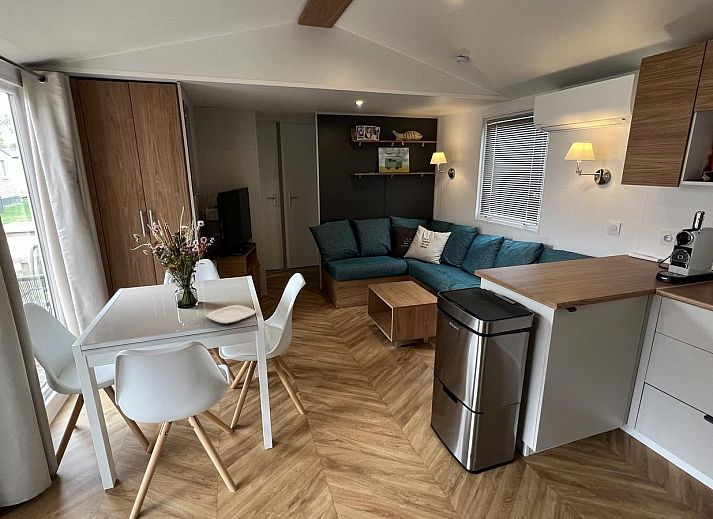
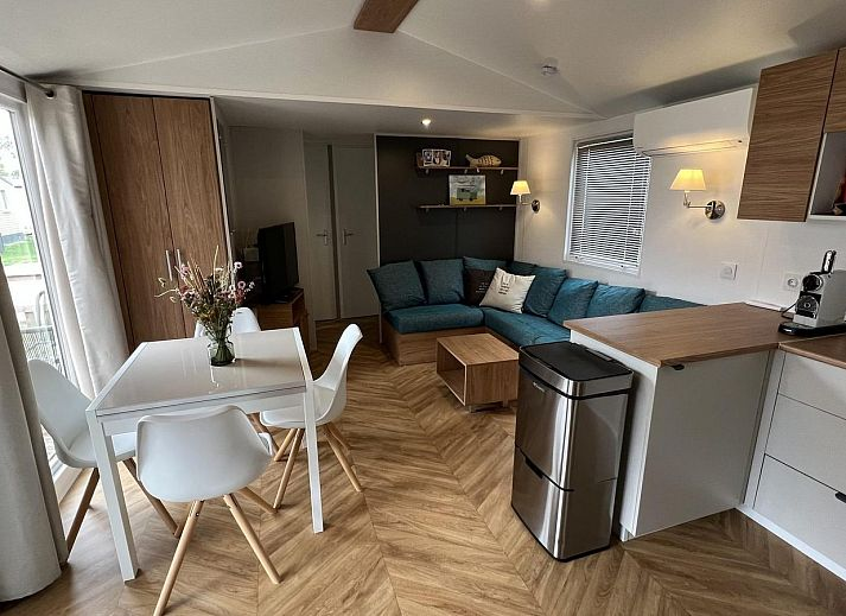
- plate (231, 314)
